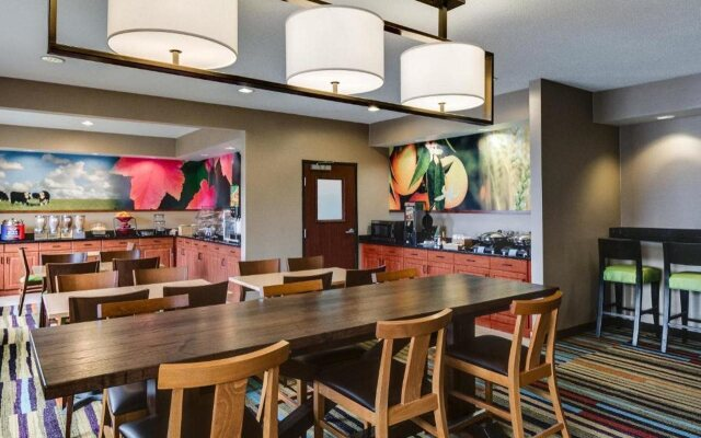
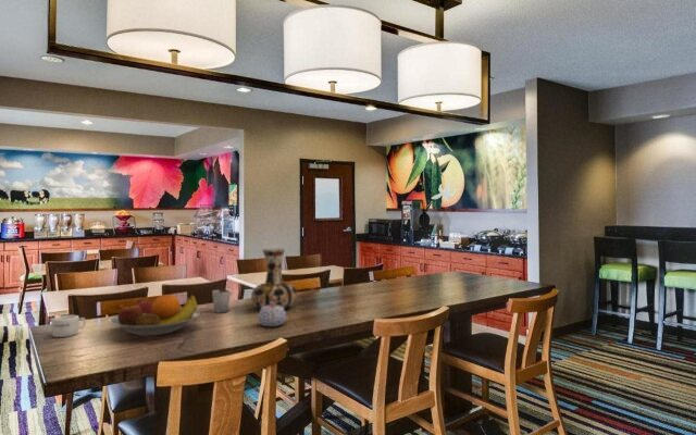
+ cup (220, 300)
+ mug (69, 325)
+ fruit bowl (156, 312)
+ vase (274, 278)
+ teapot (272, 313)
